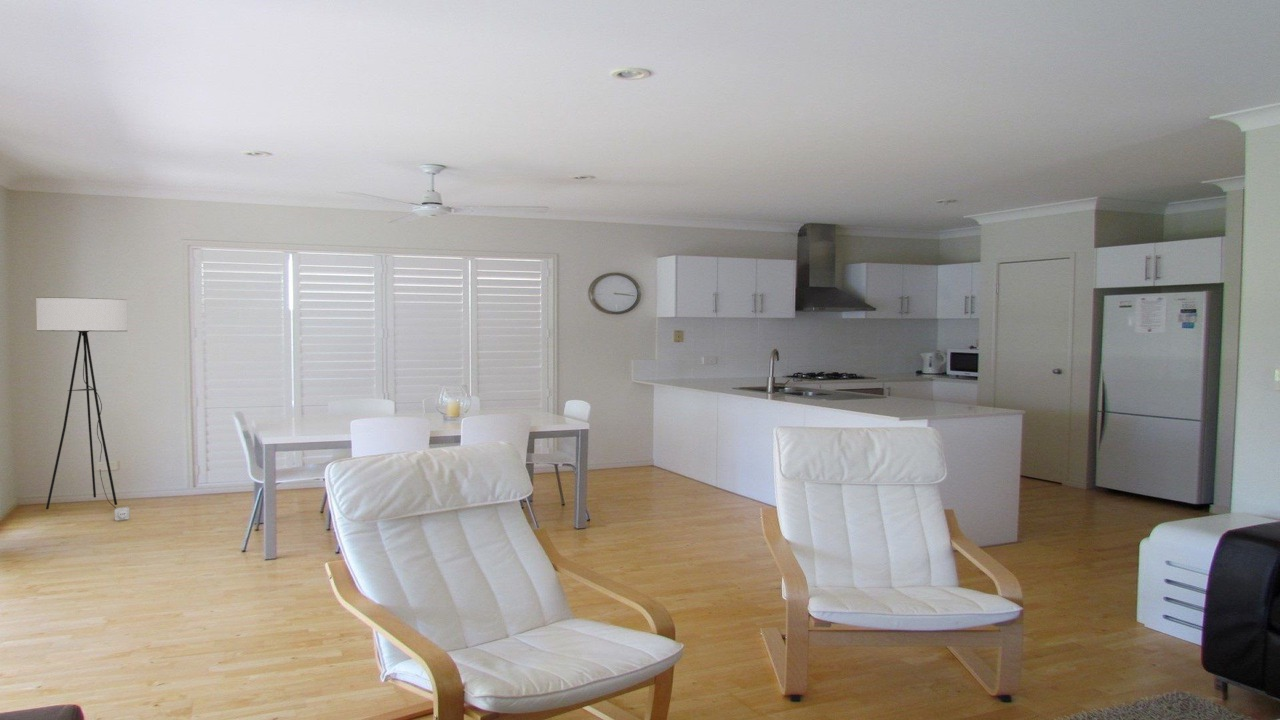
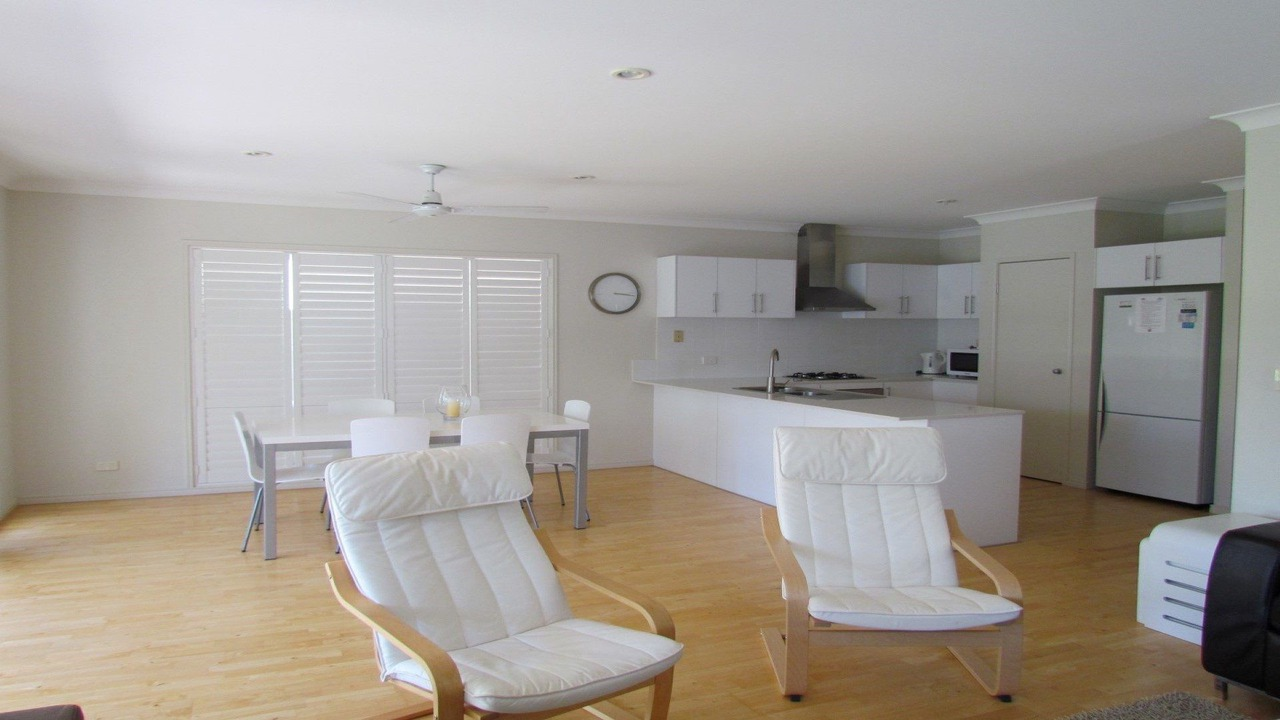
- floor lamp (87, 405)
